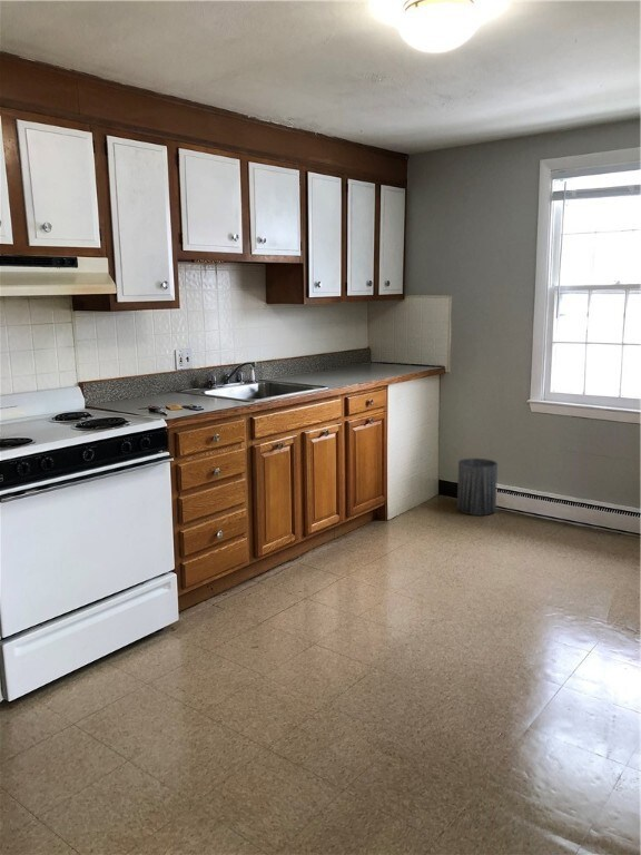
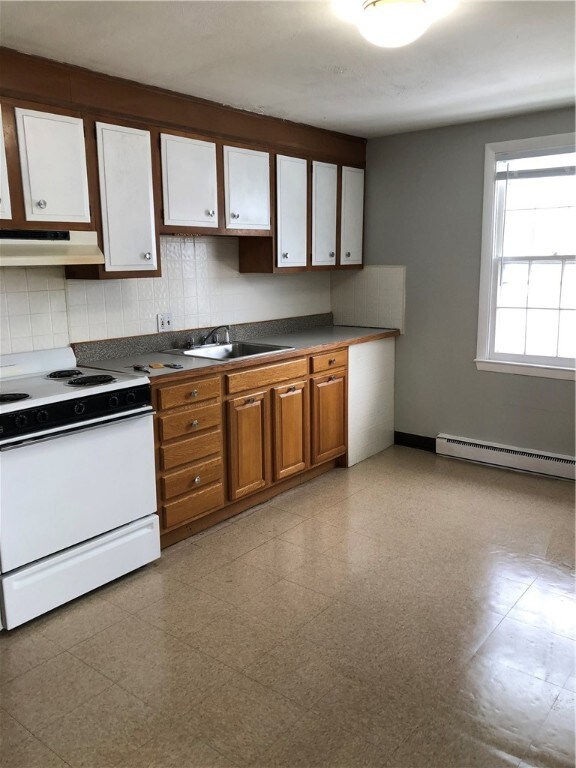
- trash can (476, 485)
